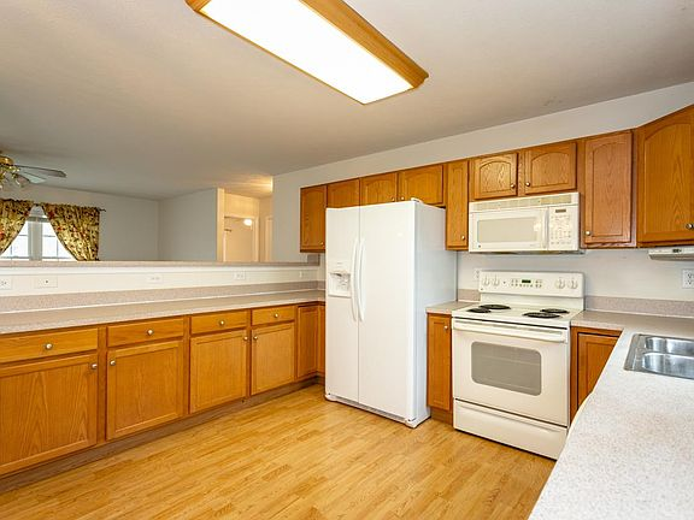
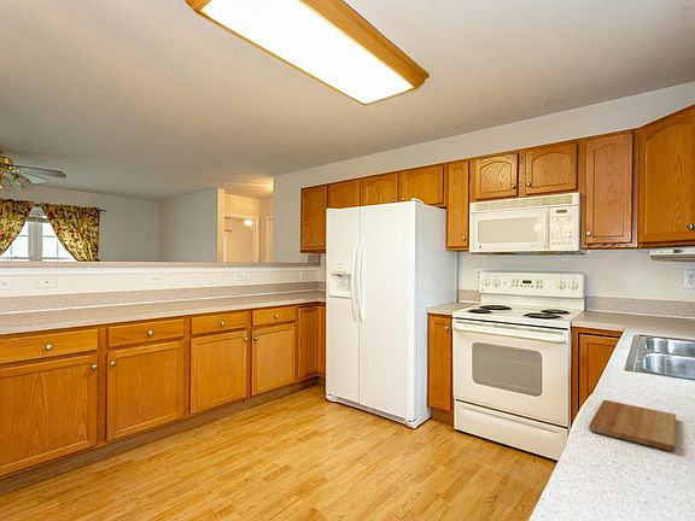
+ cutting board (633, 421)
